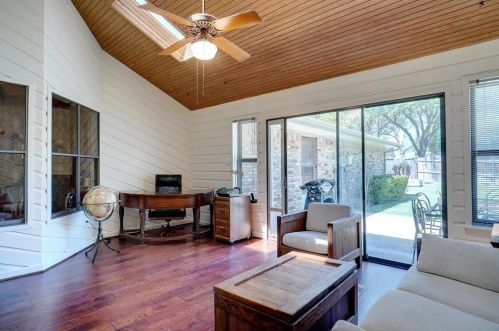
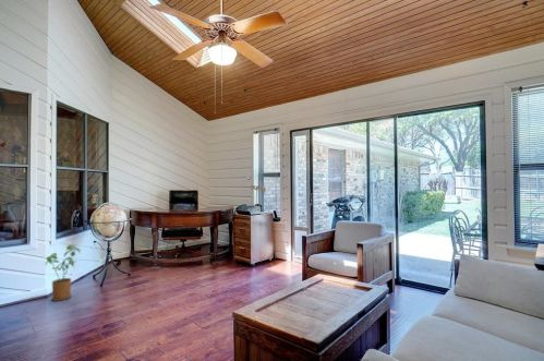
+ house plant (65, 272)
